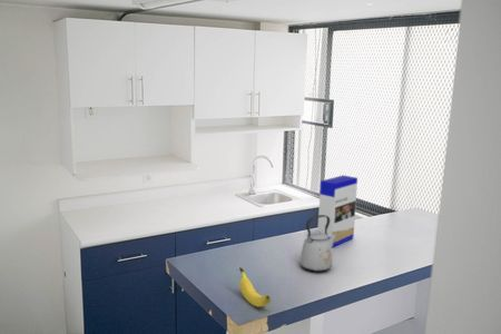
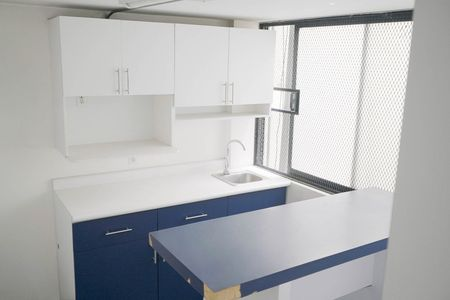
- cereal box (337, 210)
- banana (253, 288)
- kettle (321, 240)
